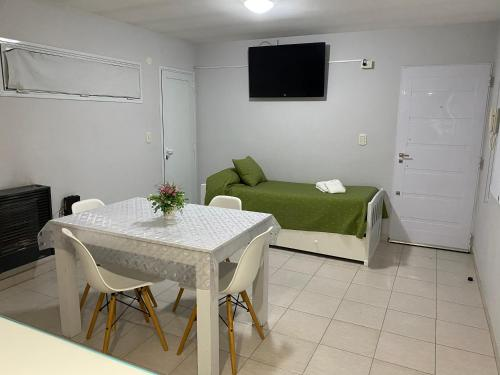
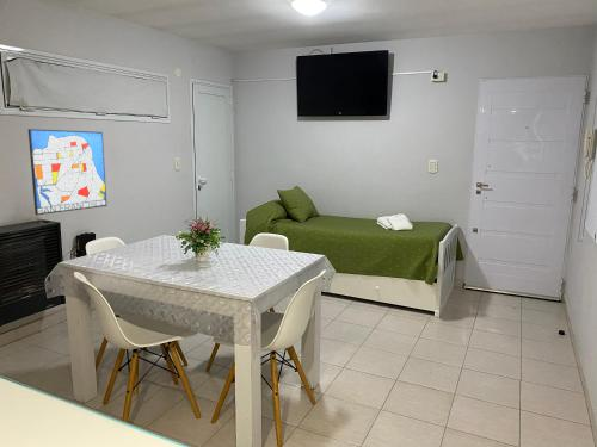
+ wall art (70, 170)
